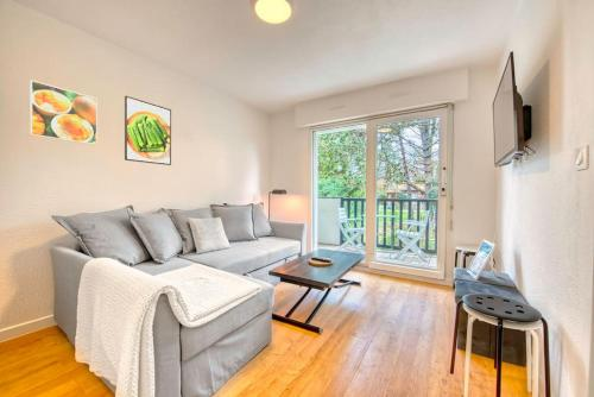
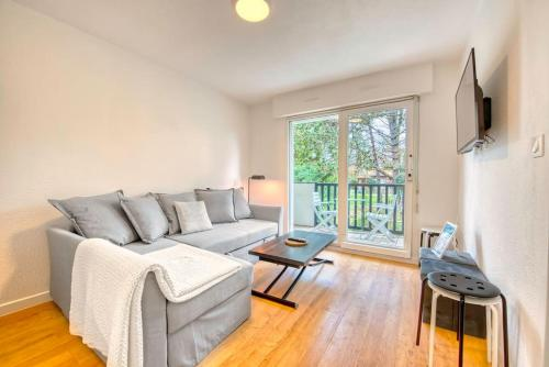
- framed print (65, 115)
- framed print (148, 133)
